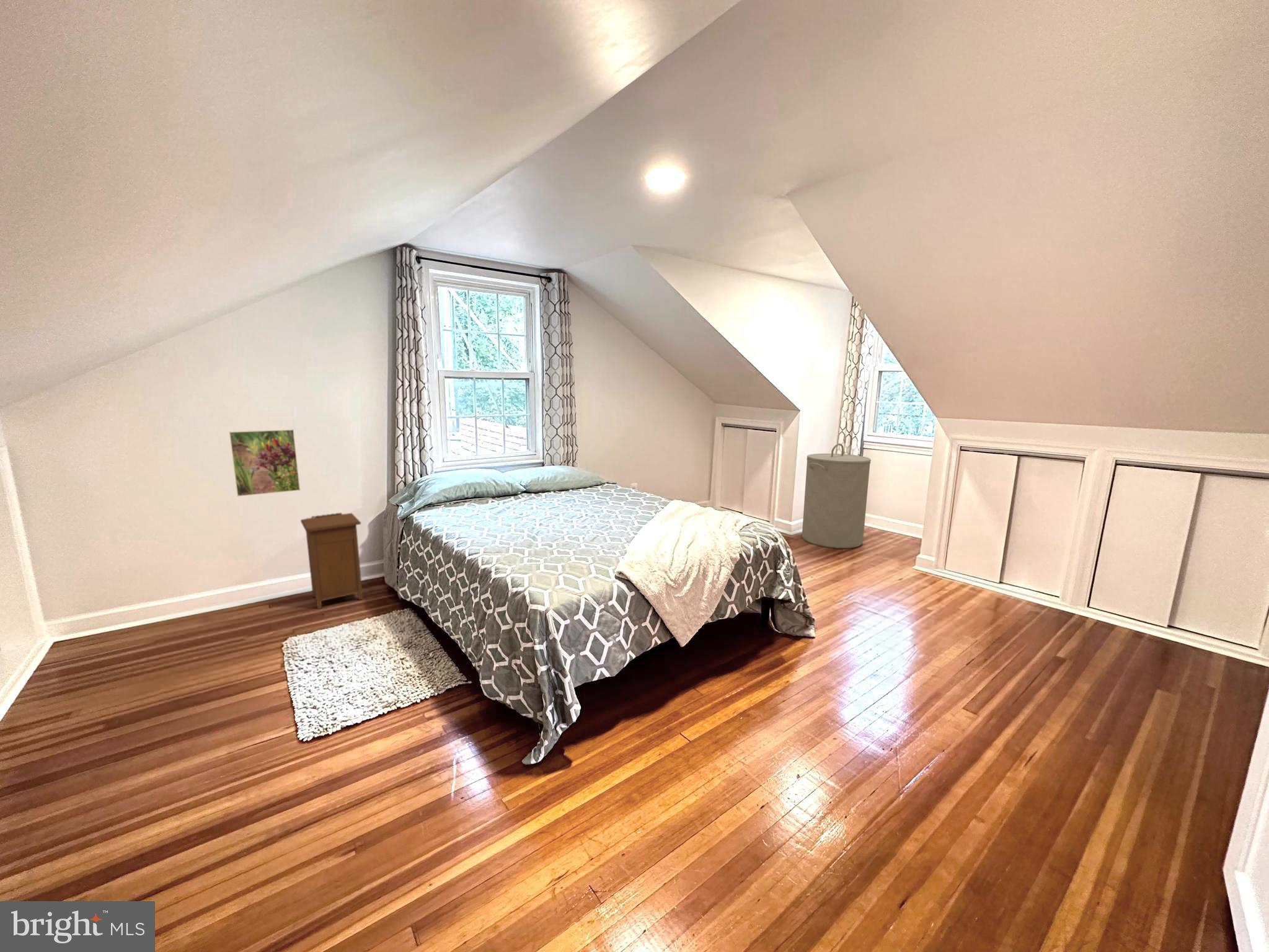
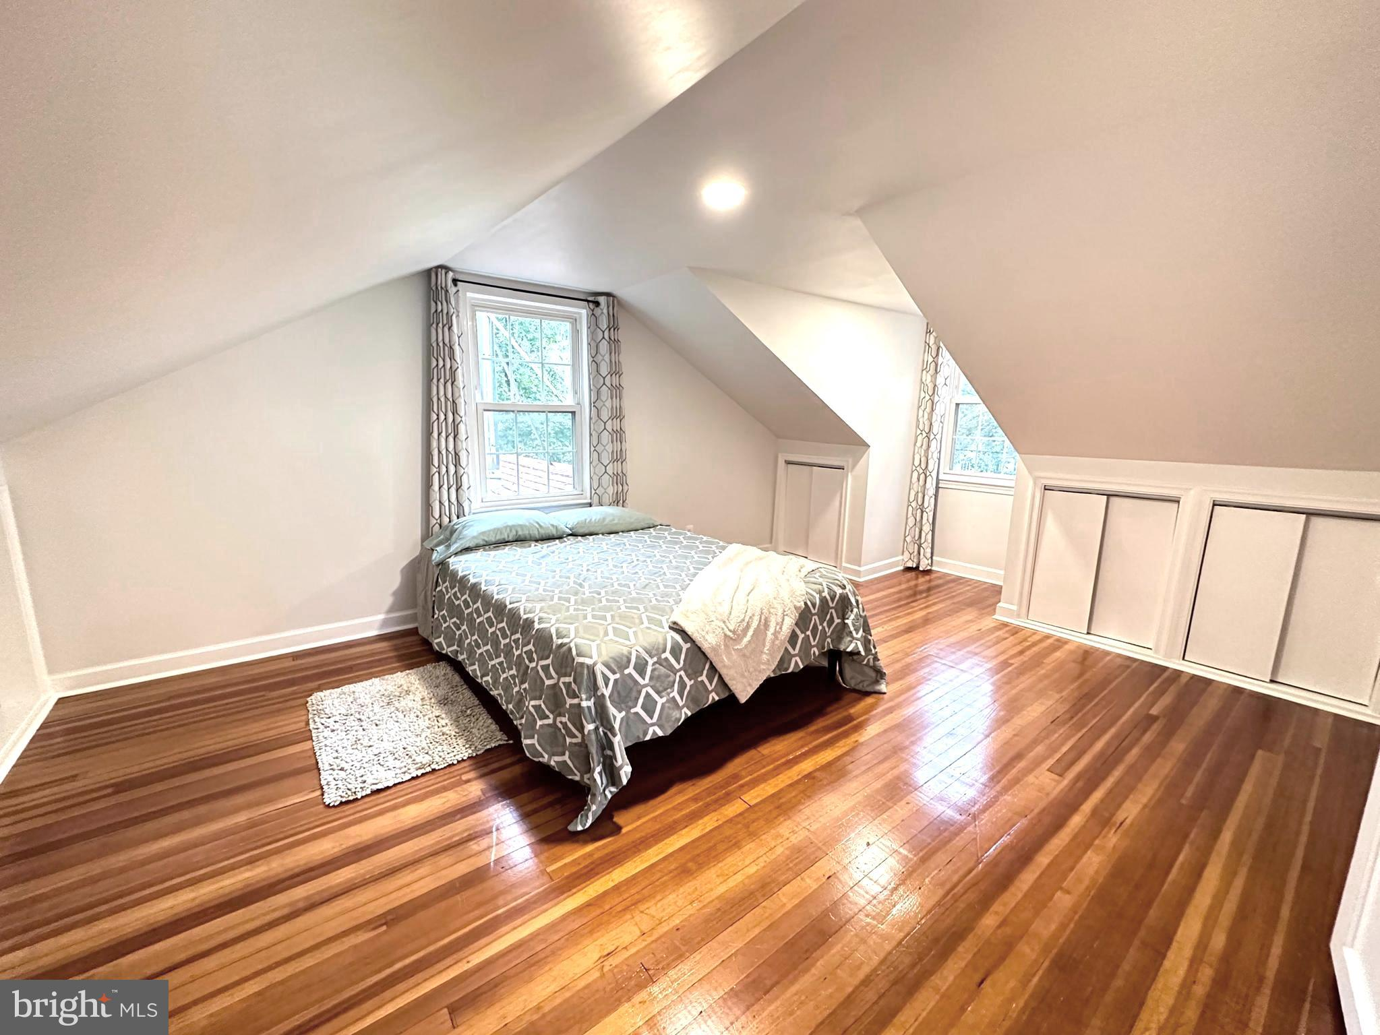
- nightstand (332, 557)
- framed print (266, 462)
- laundry hamper (835, 492)
